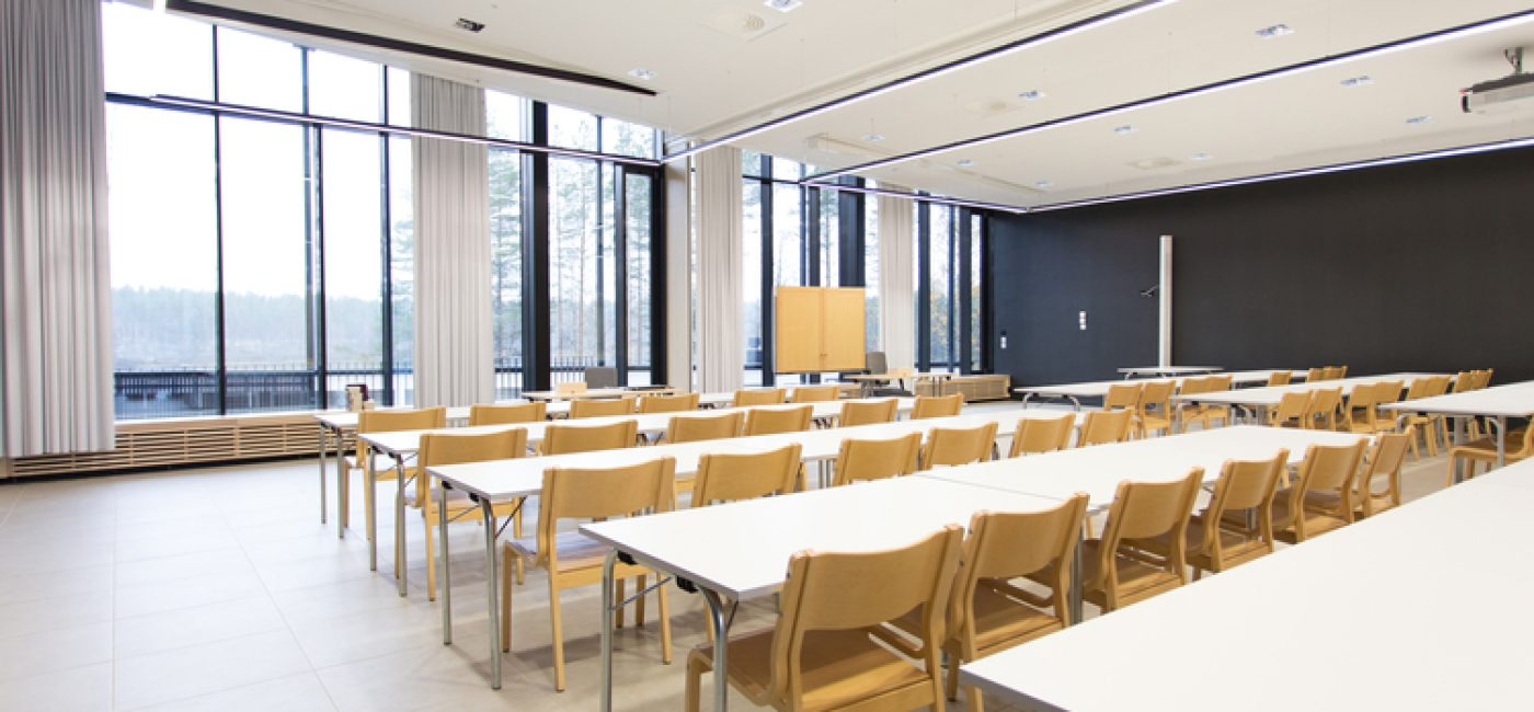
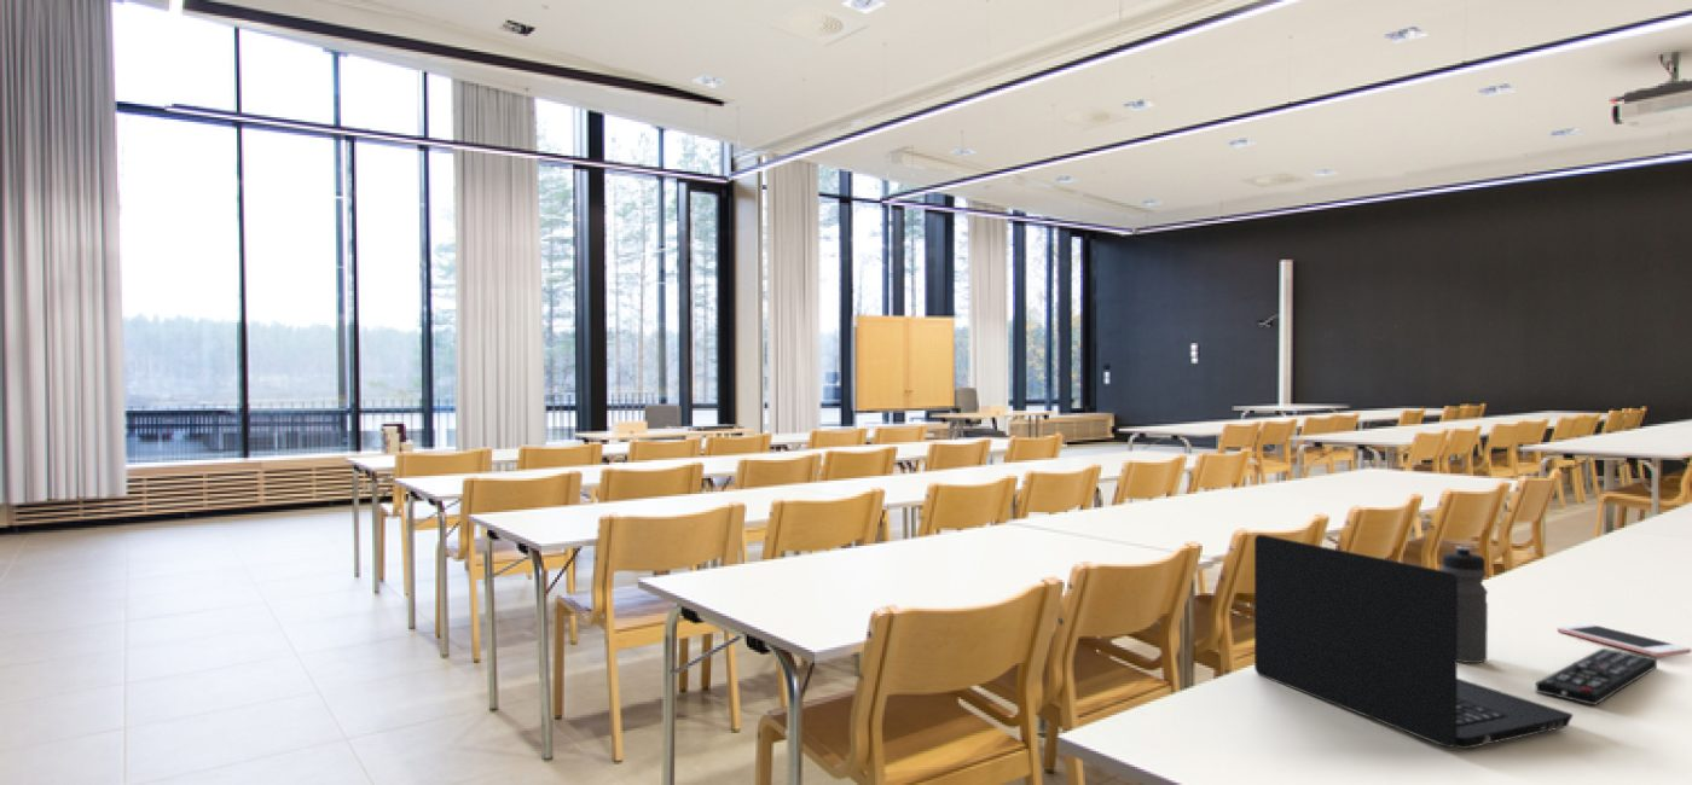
+ laptop (1402, 622)
+ remote control (1598, 673)
+ cell phone (1621, 639)
+ water bottle (1462, 601)
